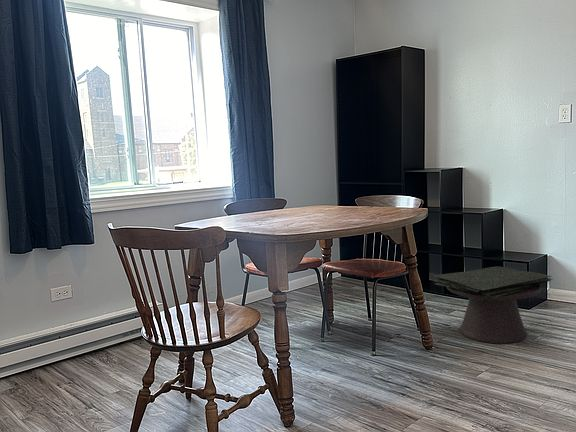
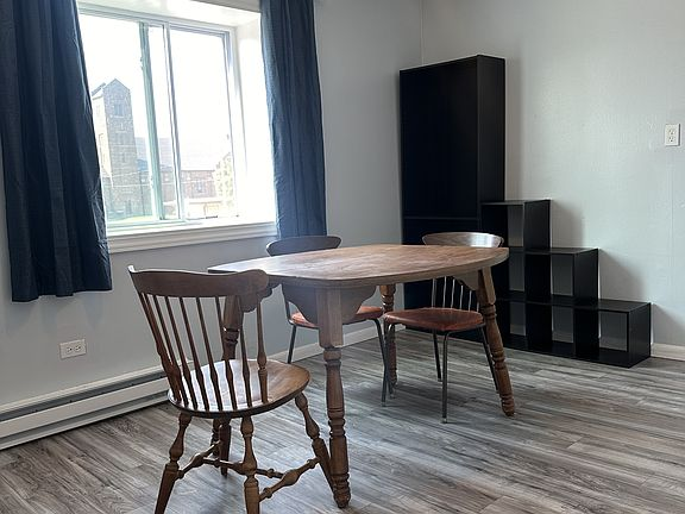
- side table (491, 304)
